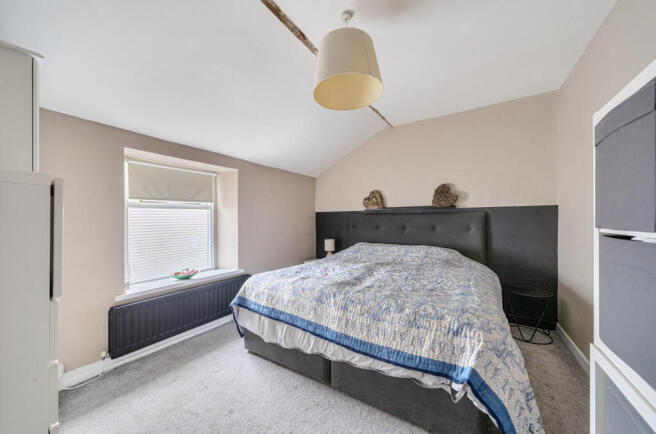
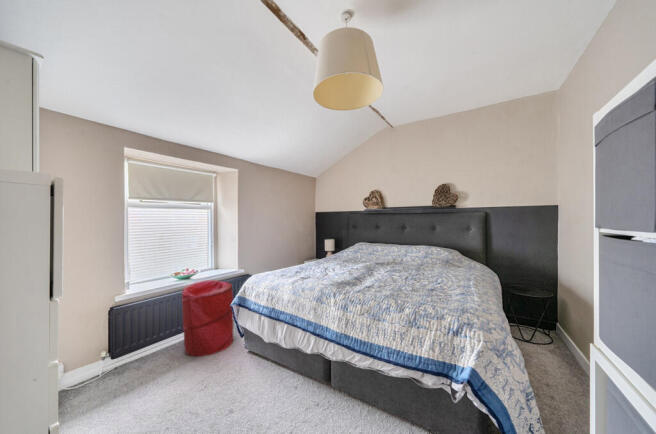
+ laundry hamper (208, 315)
